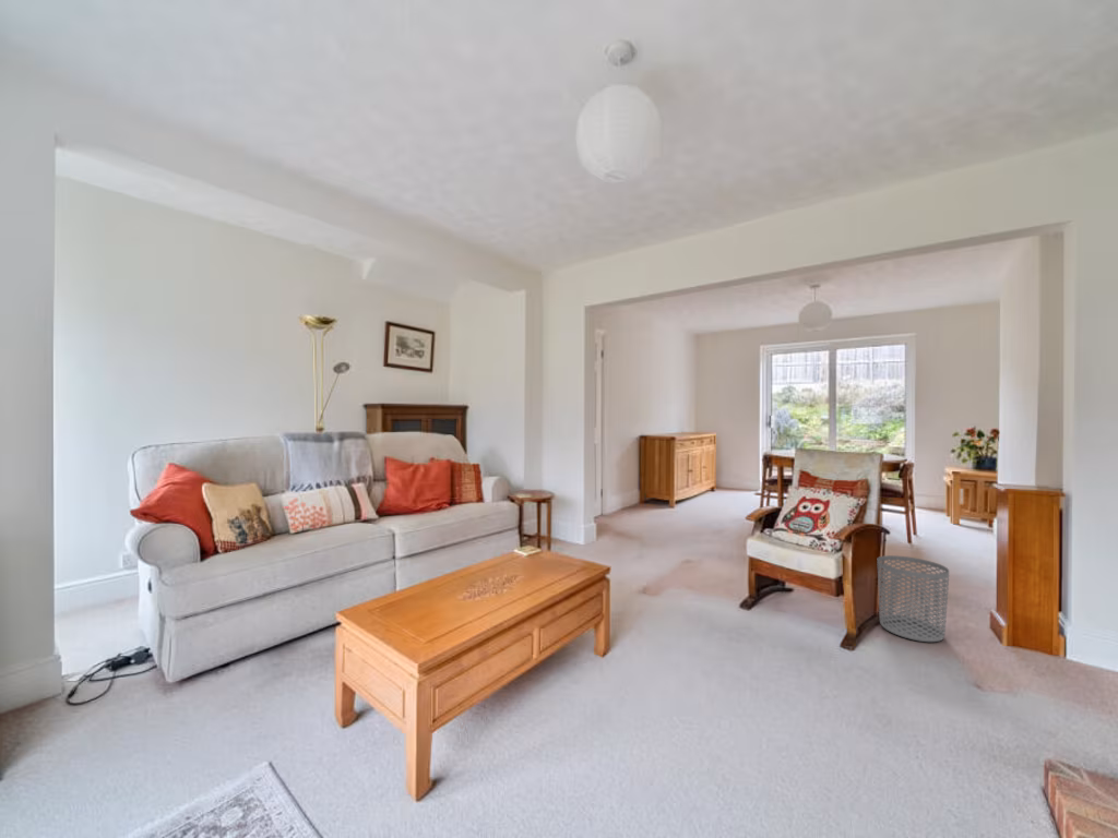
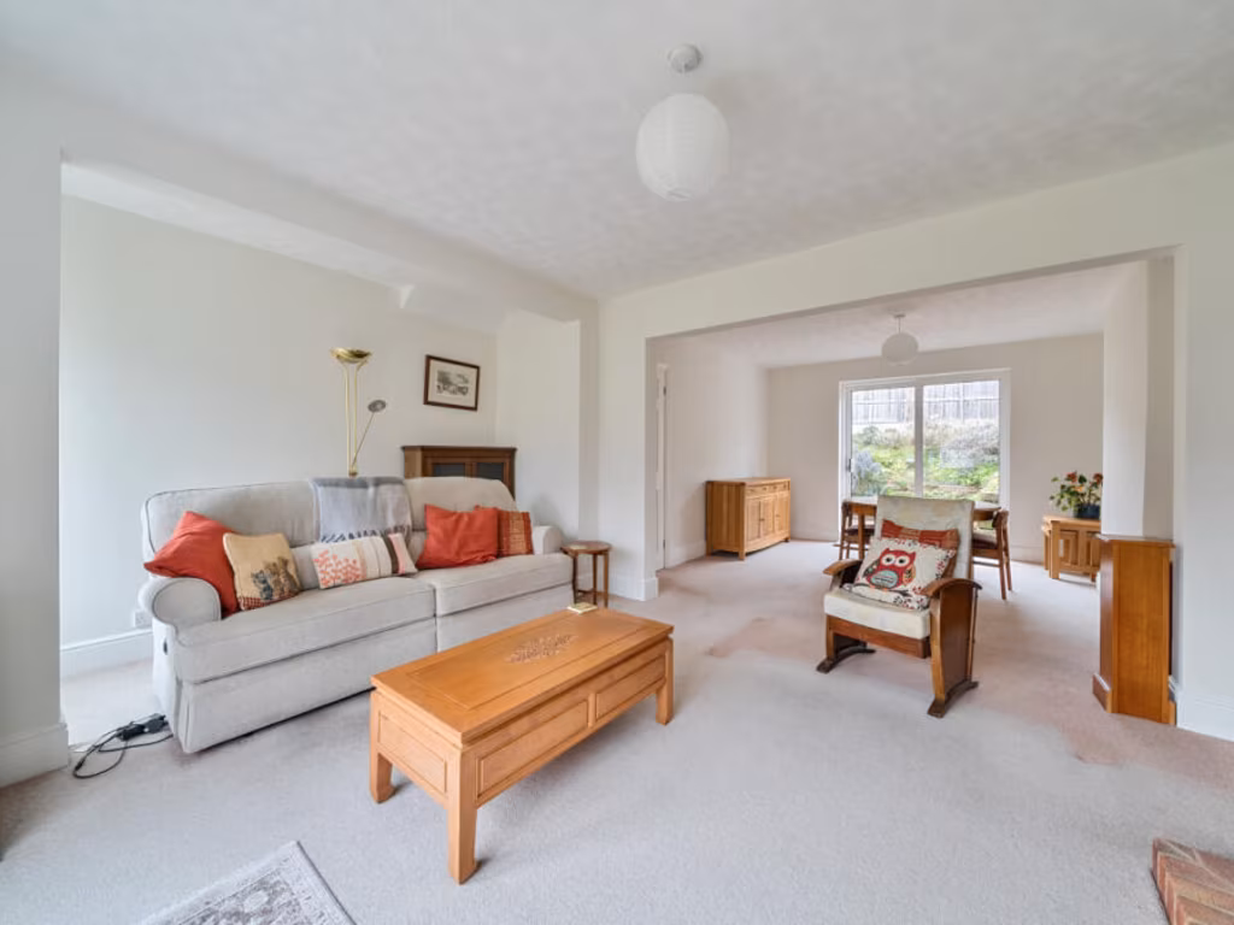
- waste bin (912, 597)
